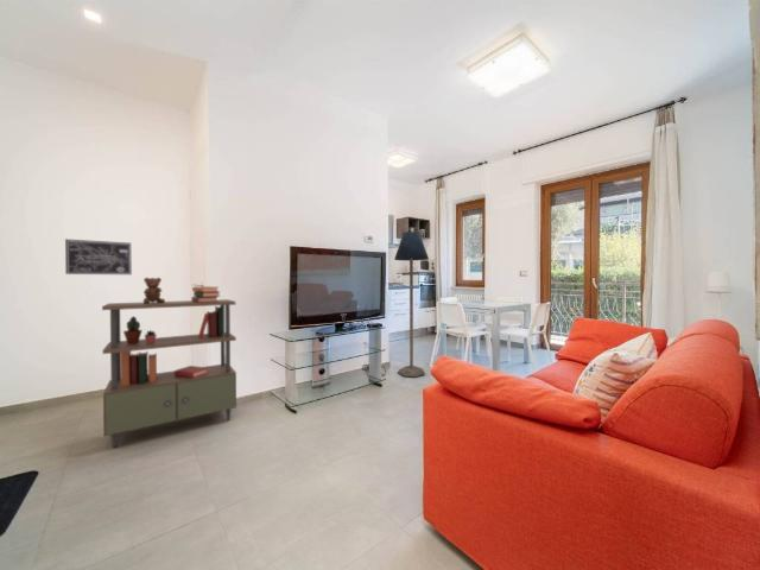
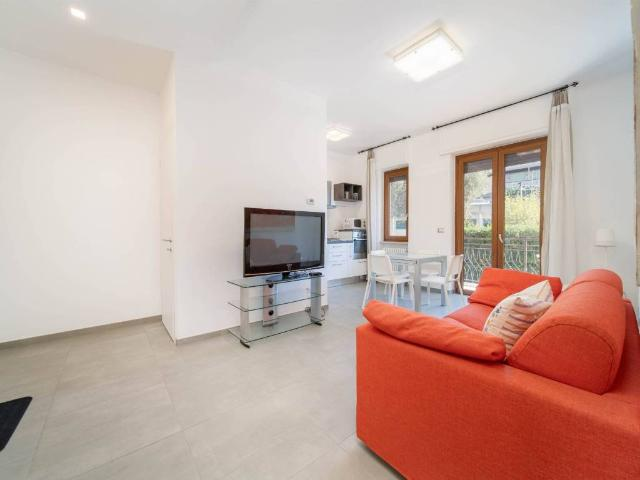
- shelving unit (175, 346)
- wall art (100, 258)
- floor lamp (411, 303)
